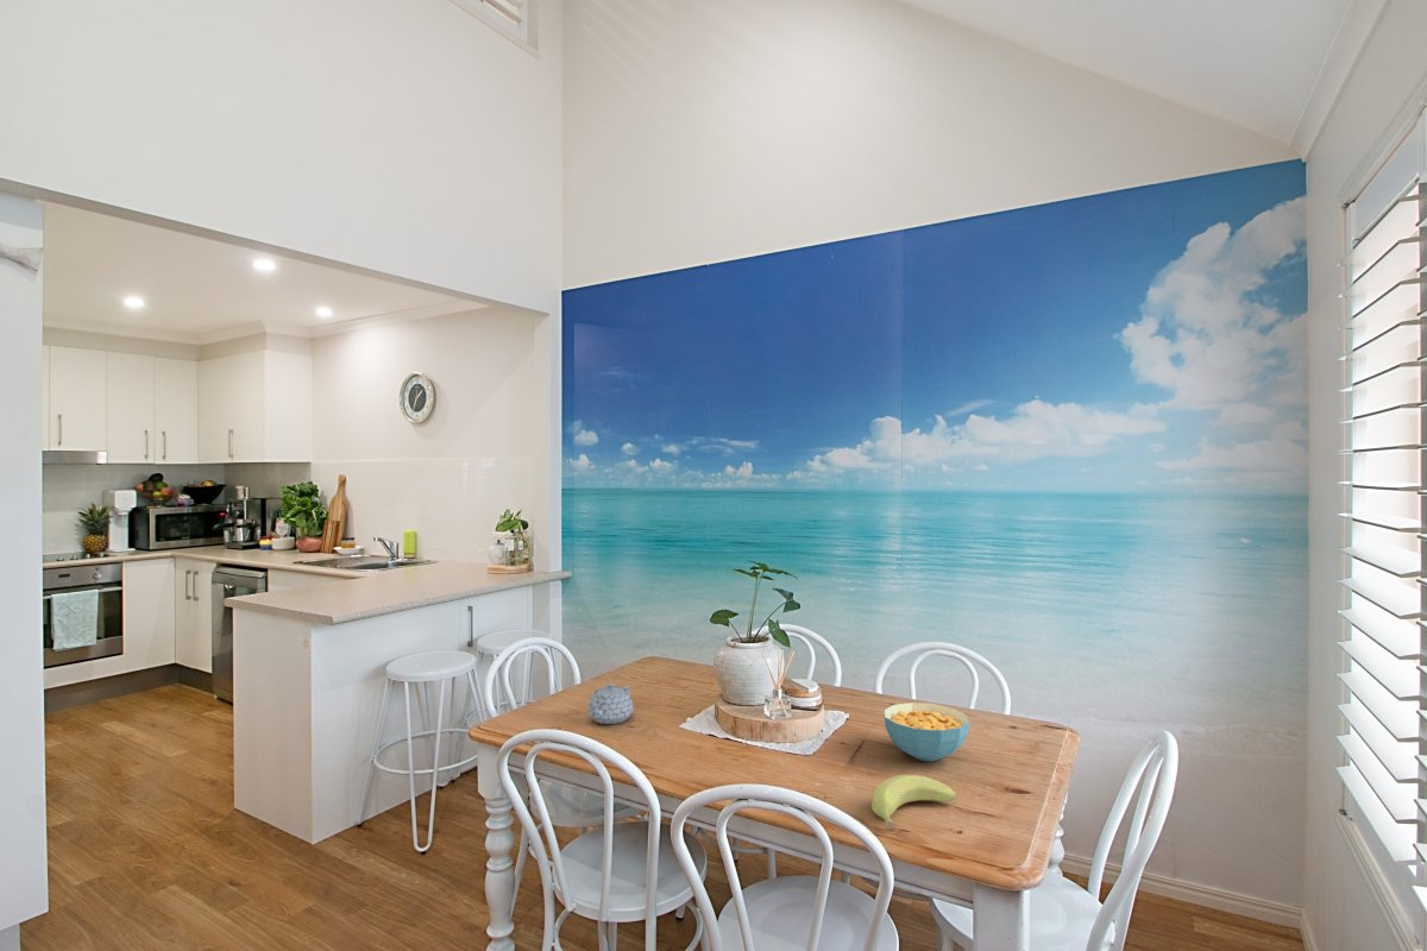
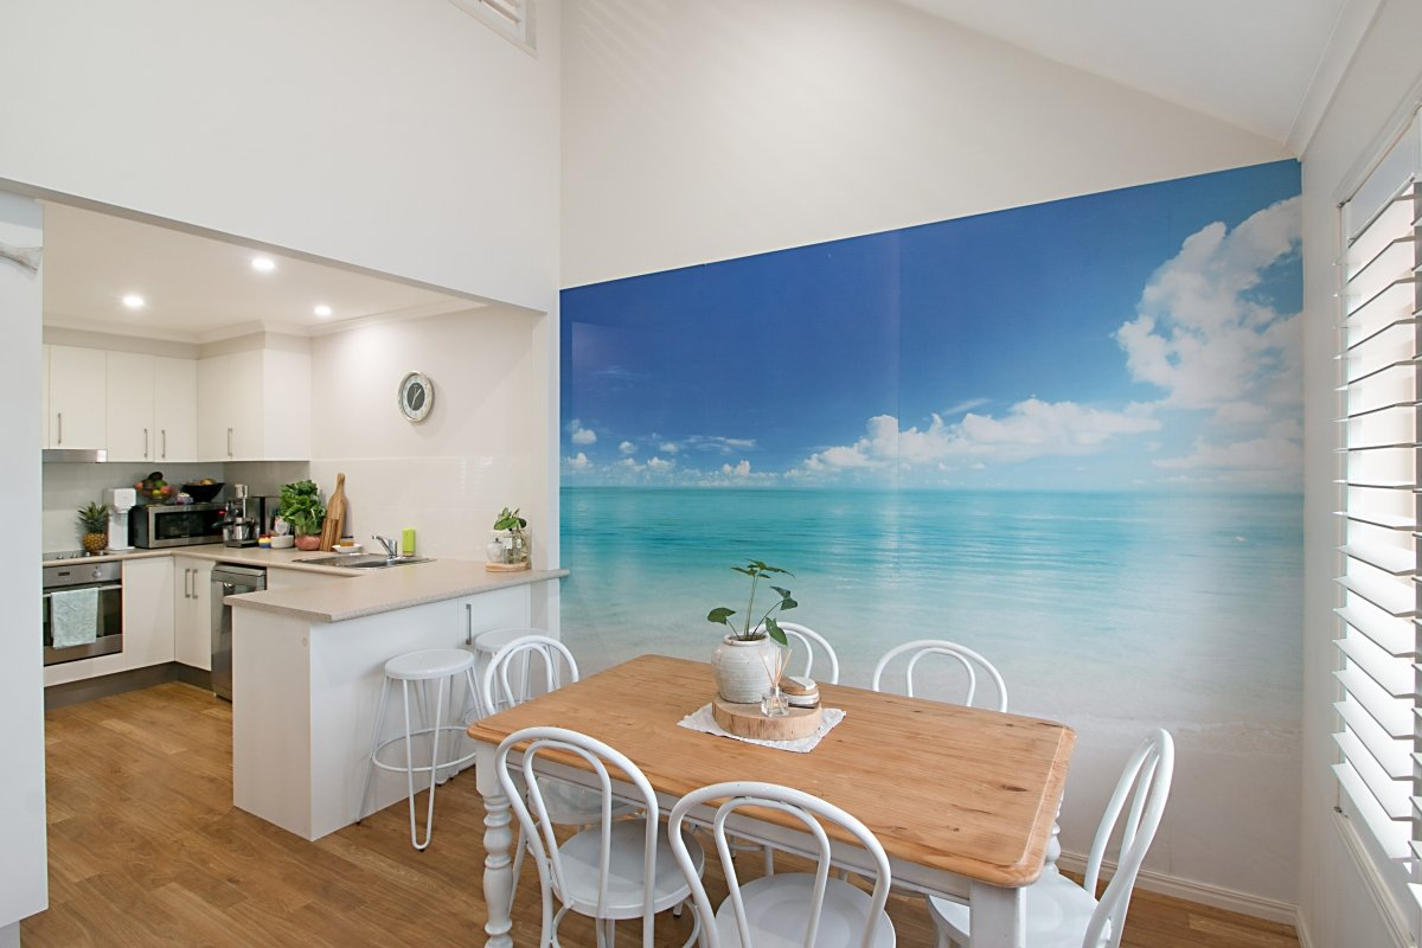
- banana (910, 799)
- cereal bowl (925, 736)
- teapot (609, 701)
